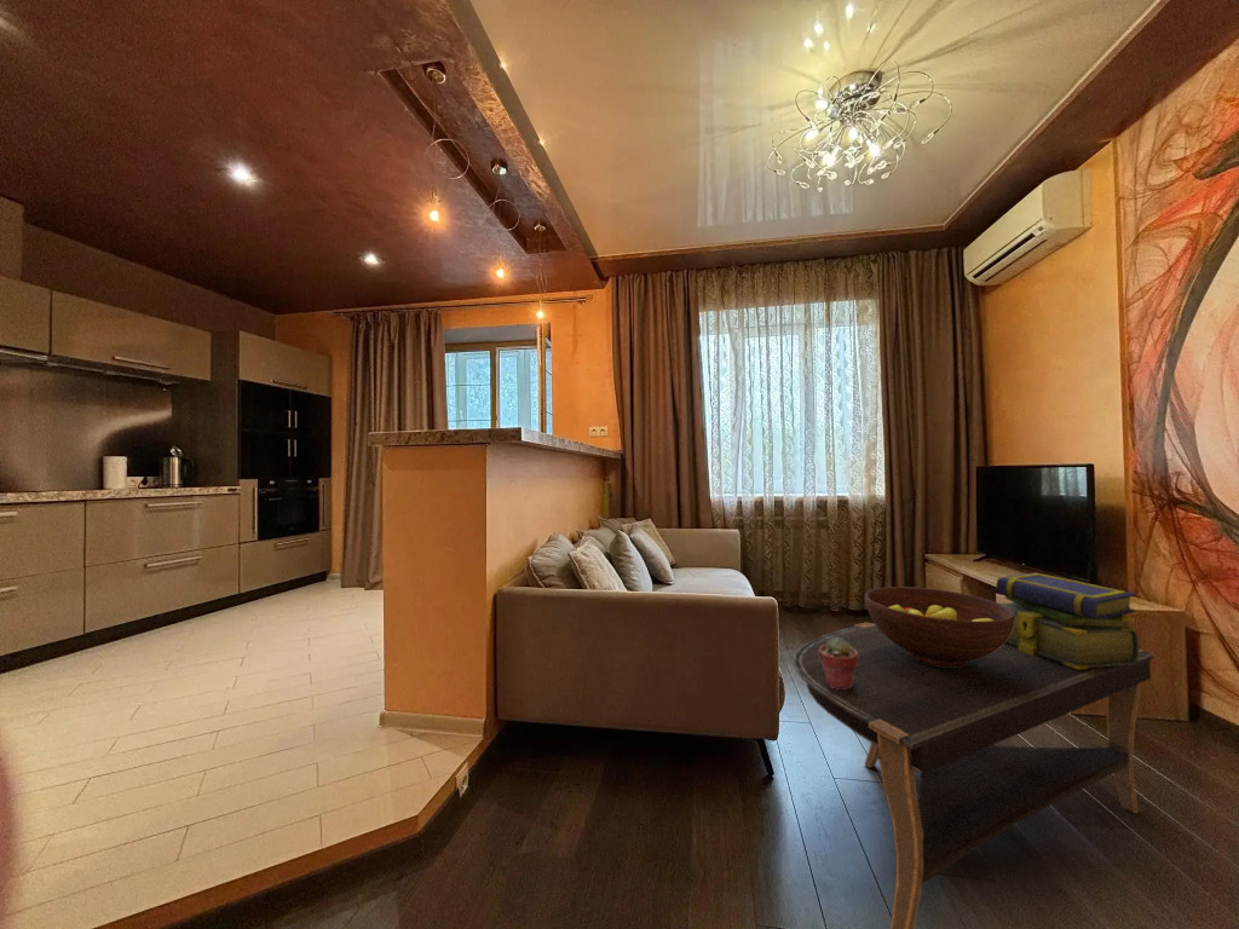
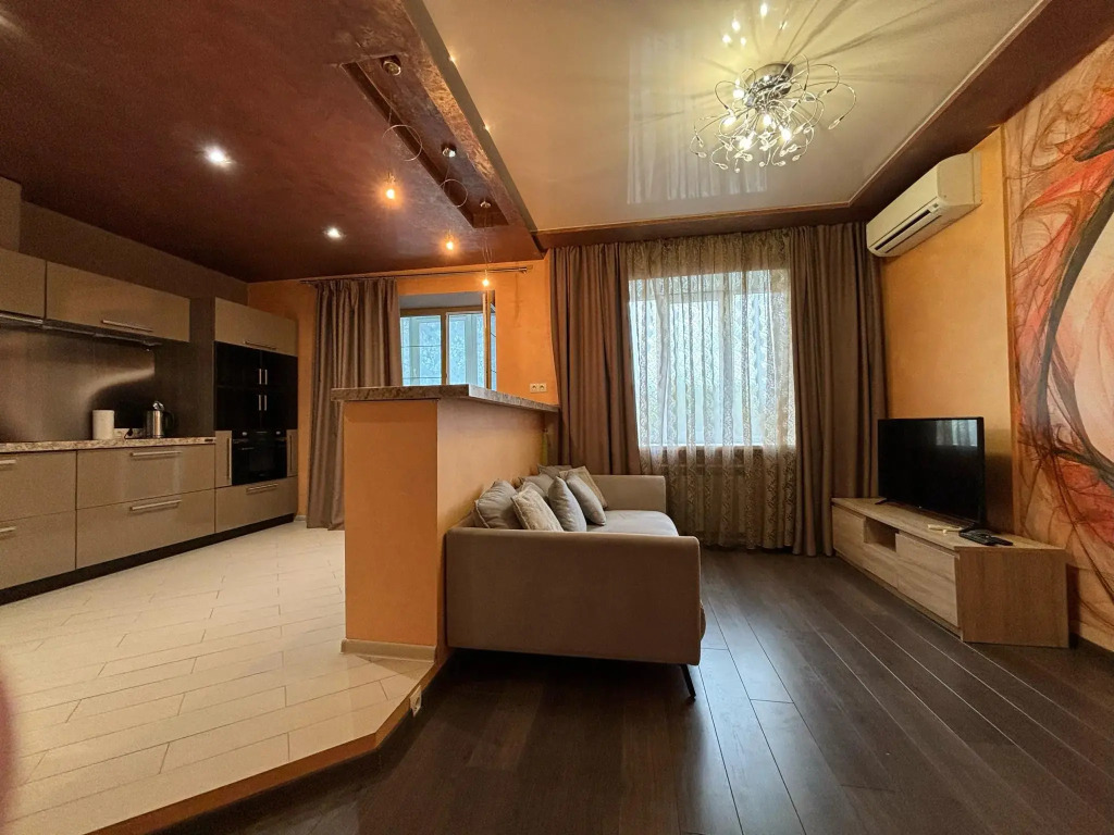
- potted succulent (837, 659)
- stack of books (1060, 616)
- fruit bowl (934, 629)
- coffee table (943, 731)
